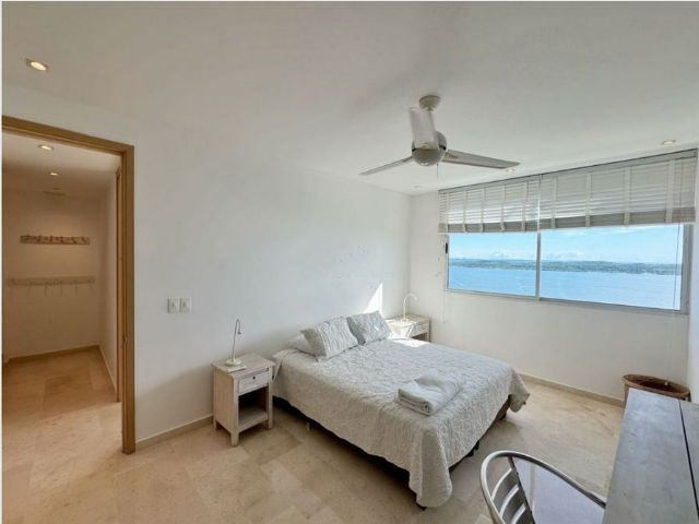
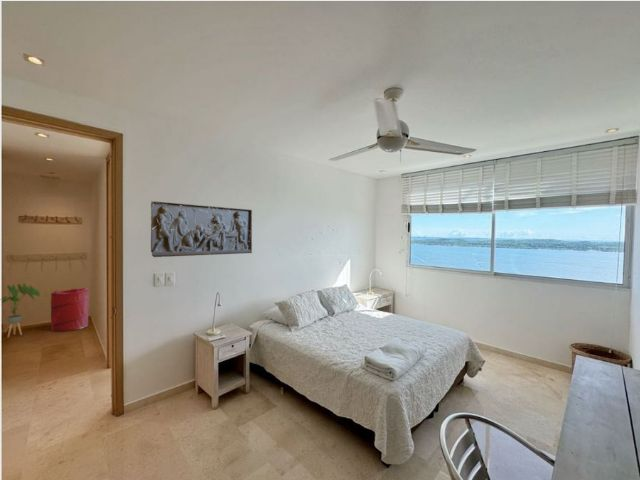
+ relief sculpture (207, 230)
+ house plant (16, 309)
+ laundry hamper (70, 308)
